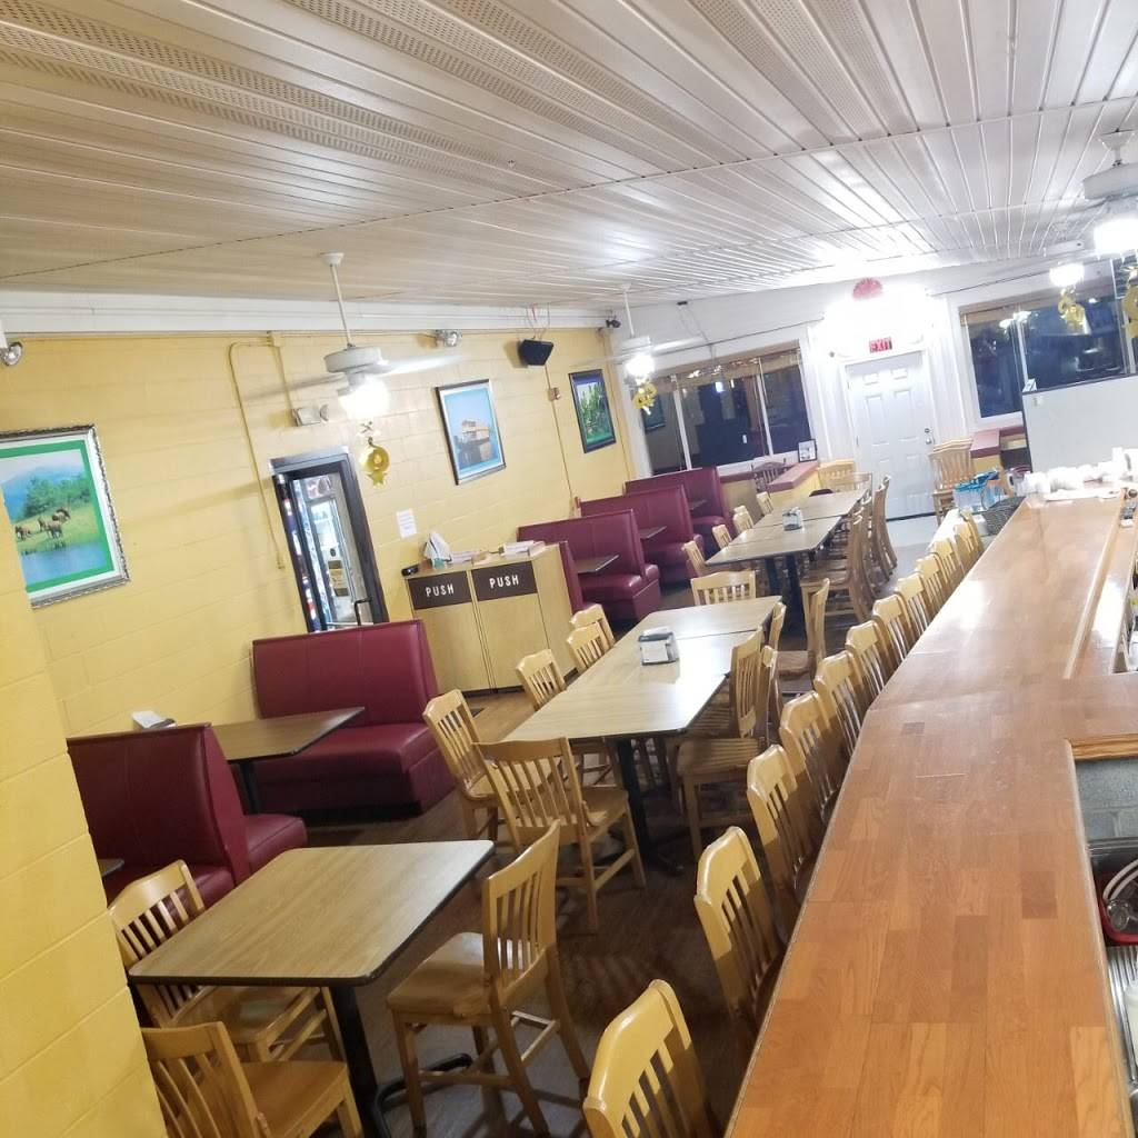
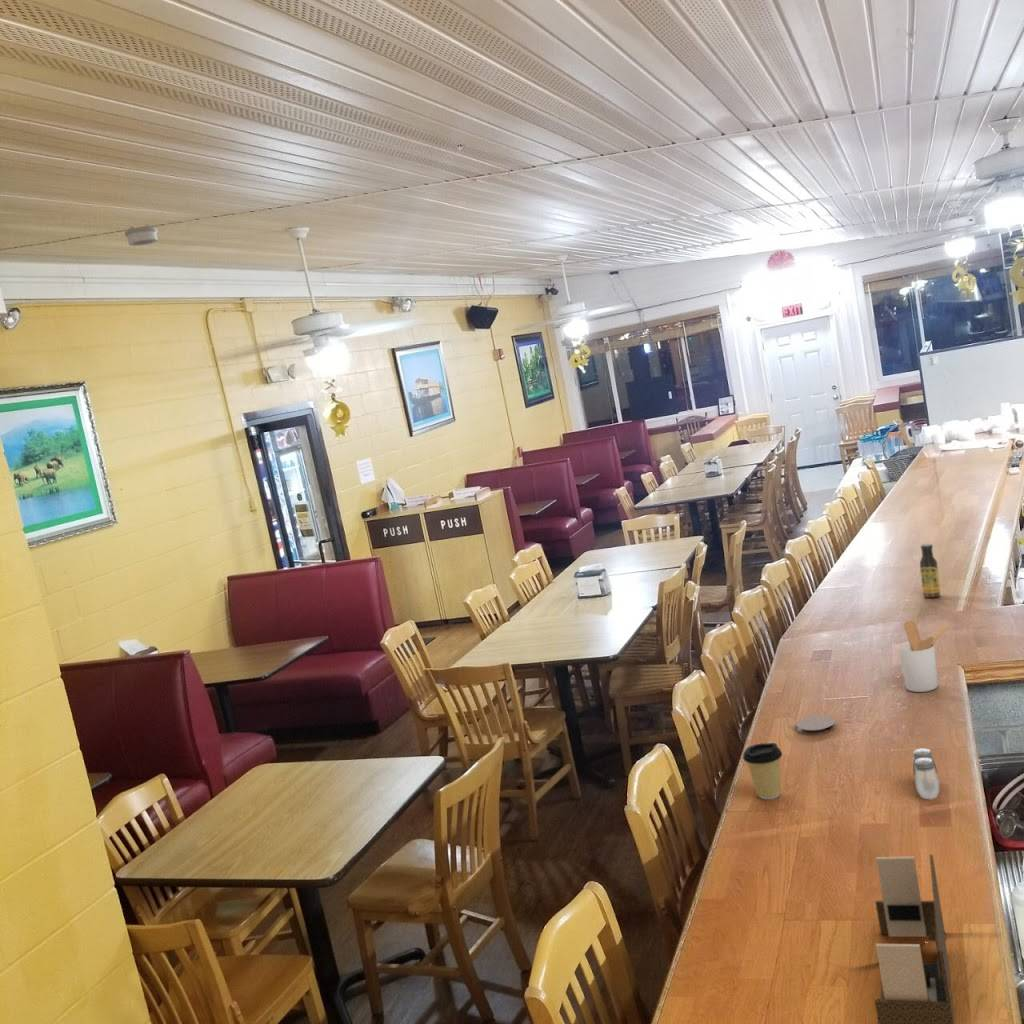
+ utensil holder (926, 654)
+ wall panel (909, 944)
+ salt and pepper shaker (925, 773)
+ coffee cup (765, 771)
+ sauce bottle (928, 570)
+ coaster (815, 725)
+ smoke detector (141, 234)
